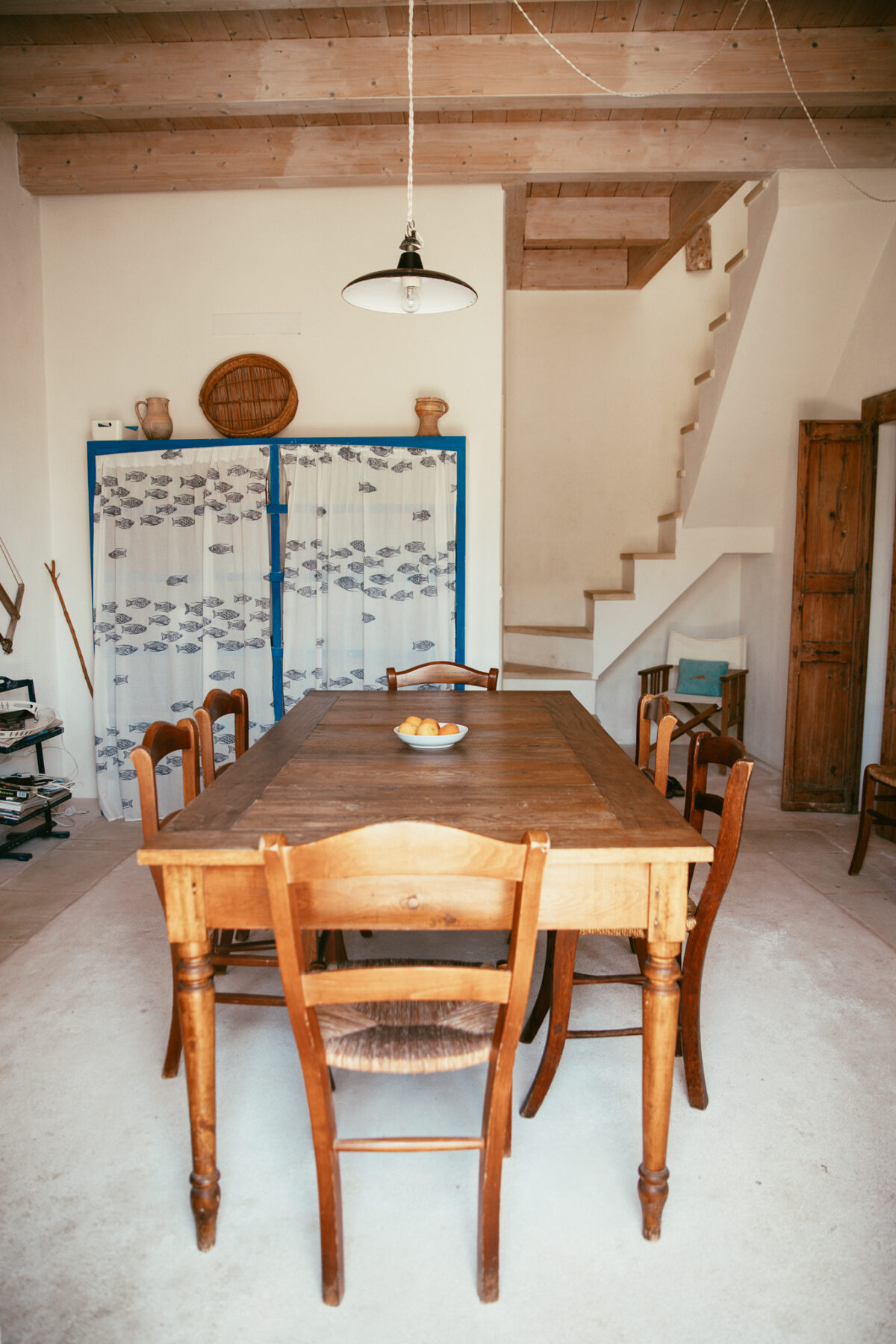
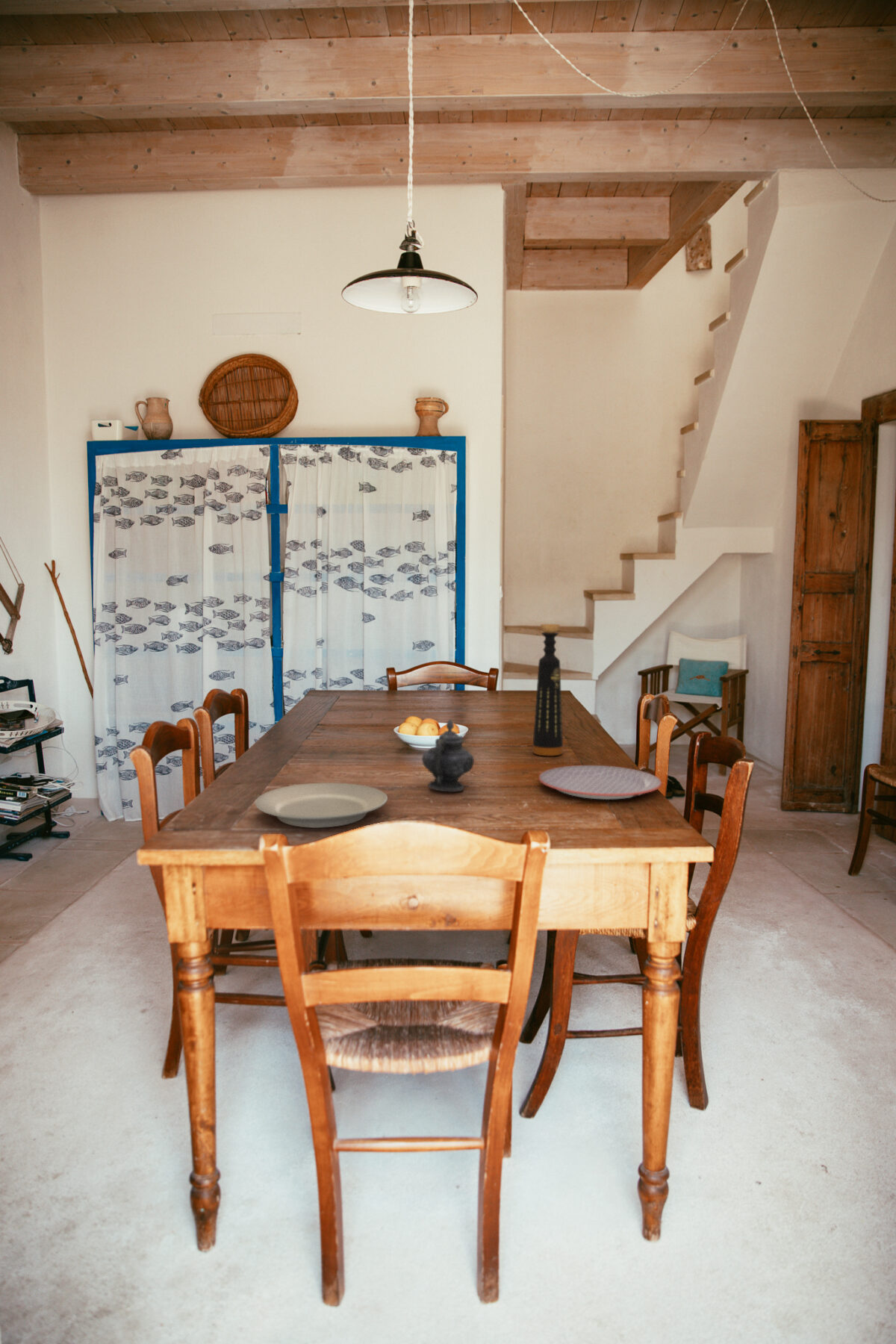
+ plate (322, 806)
+ plate (599, 783)
+ bottle (549, 689)
+ teapot (448, 753)
